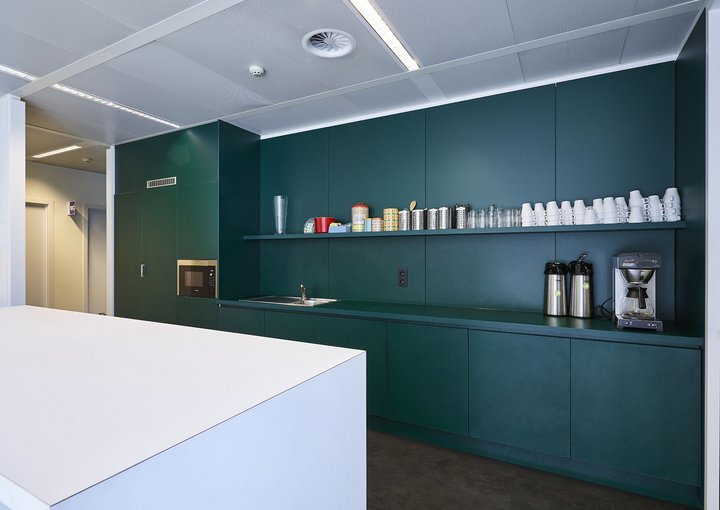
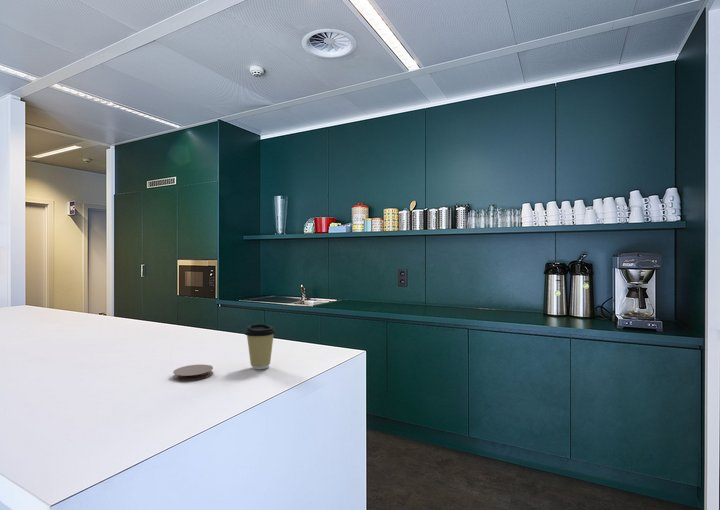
+ coaster (193, 372)
+ coffee cup (260, 346)
